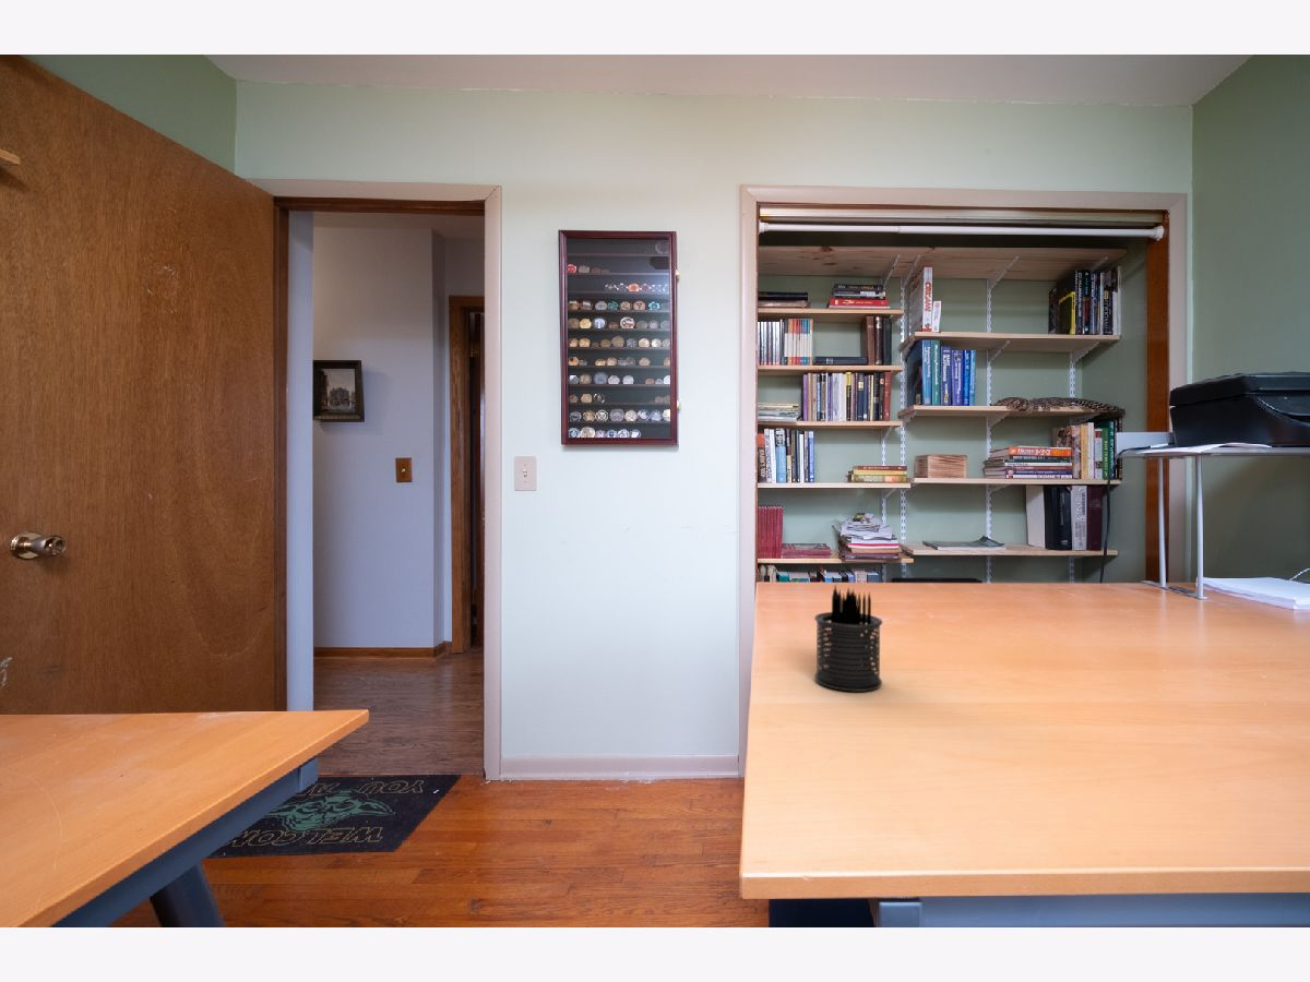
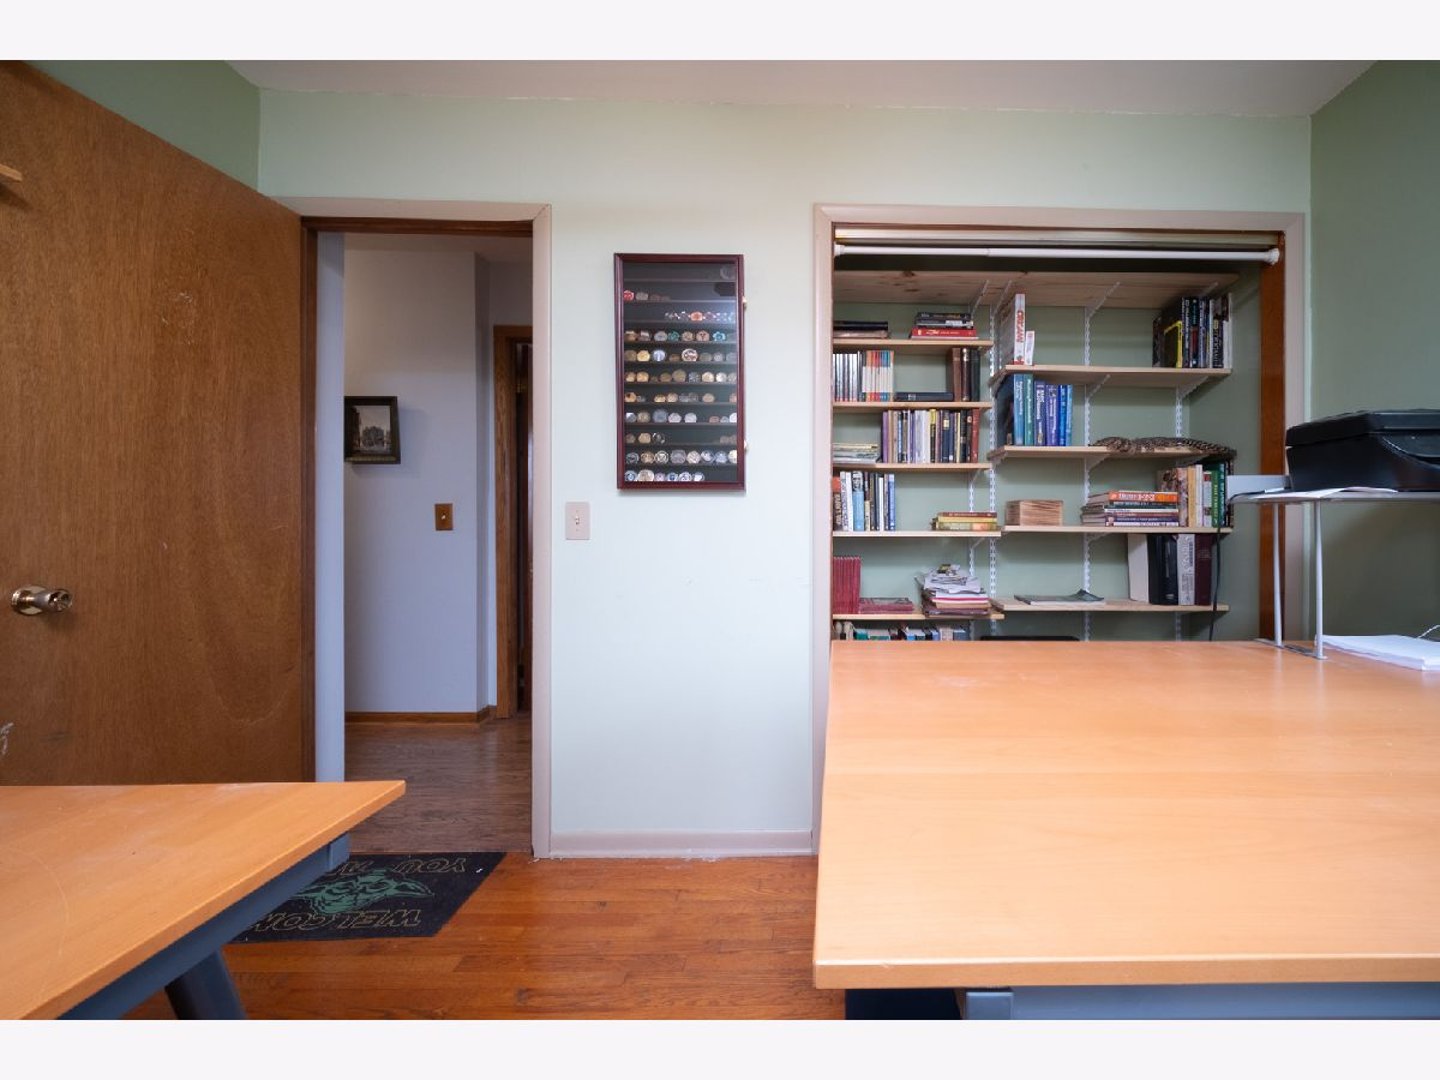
- pen holder (847, 634)
